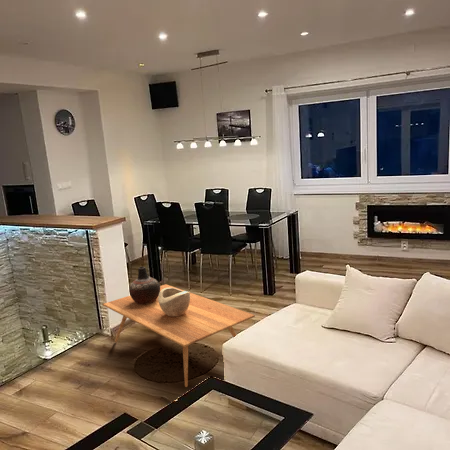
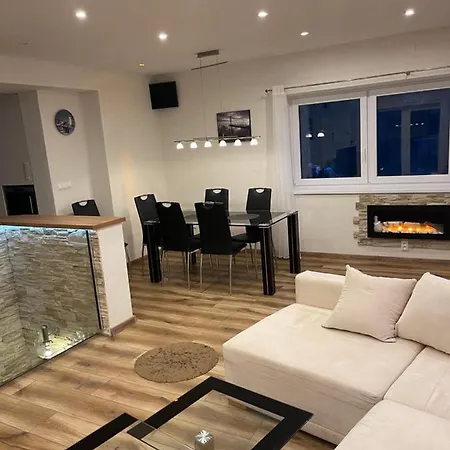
- decorative bowl (174, 301)
- coffee table (175, 328)
- vase (144, 284)
